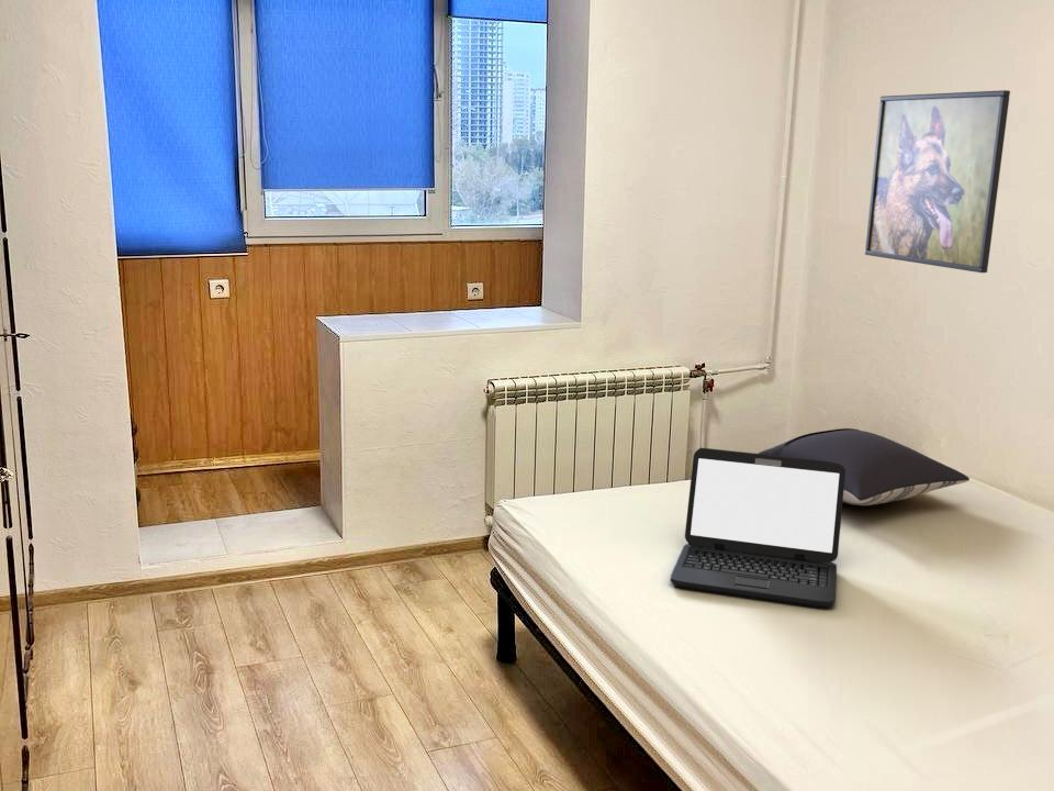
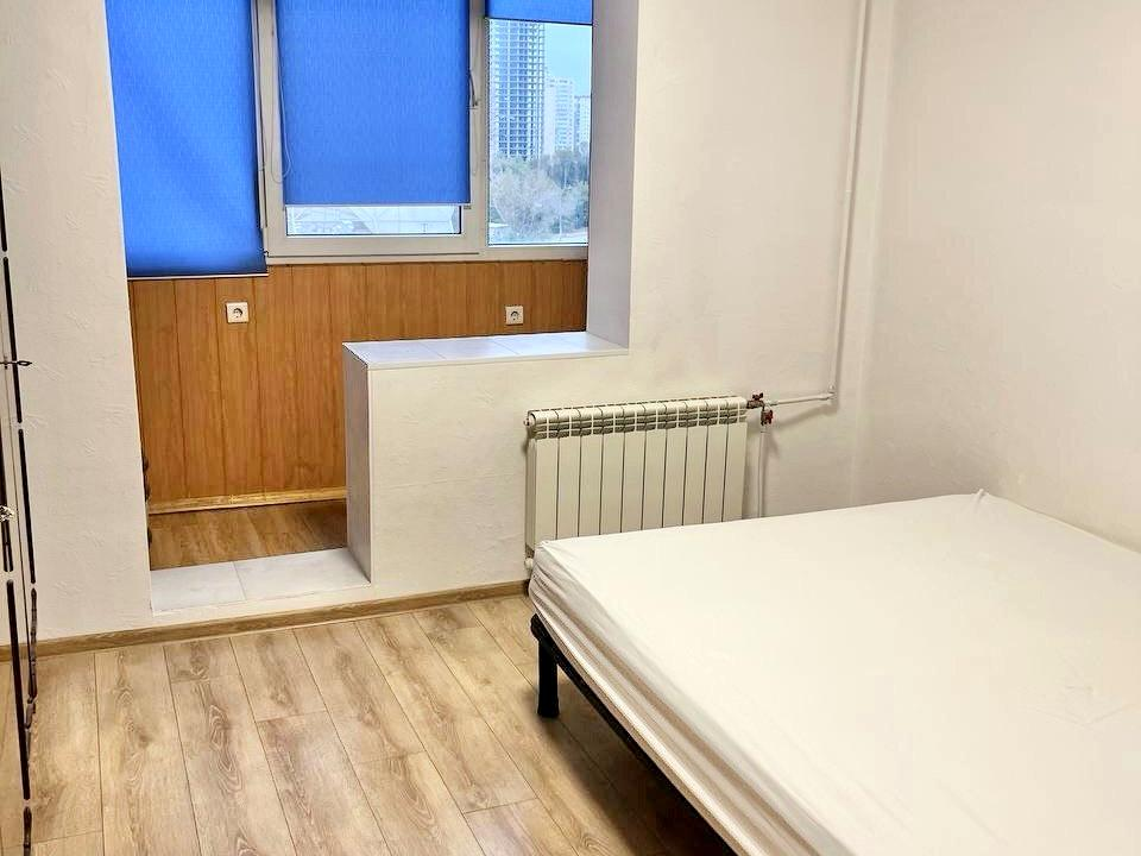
- laptop (759, 523)
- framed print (931, 179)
- pillow (860, 467)
